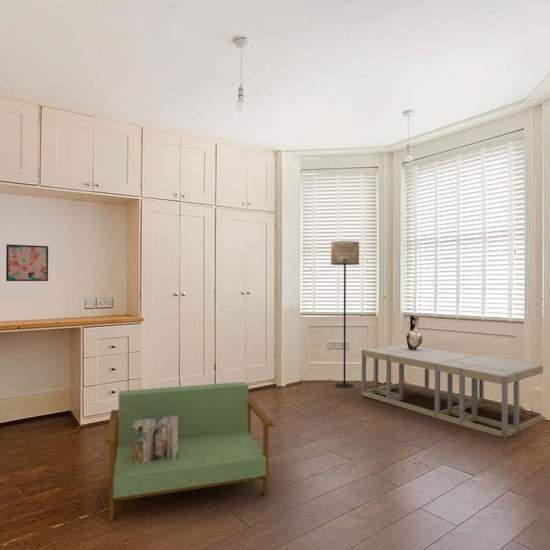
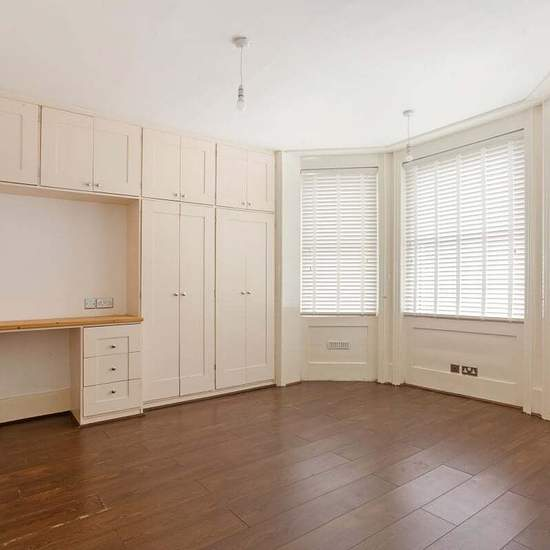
- wall art (27, 263)
- decorative vase (415, 332)
- floor lamp (344, 314)
- coffee table (448, 381)
- books (155, 437)
- sofa (188, 442)
